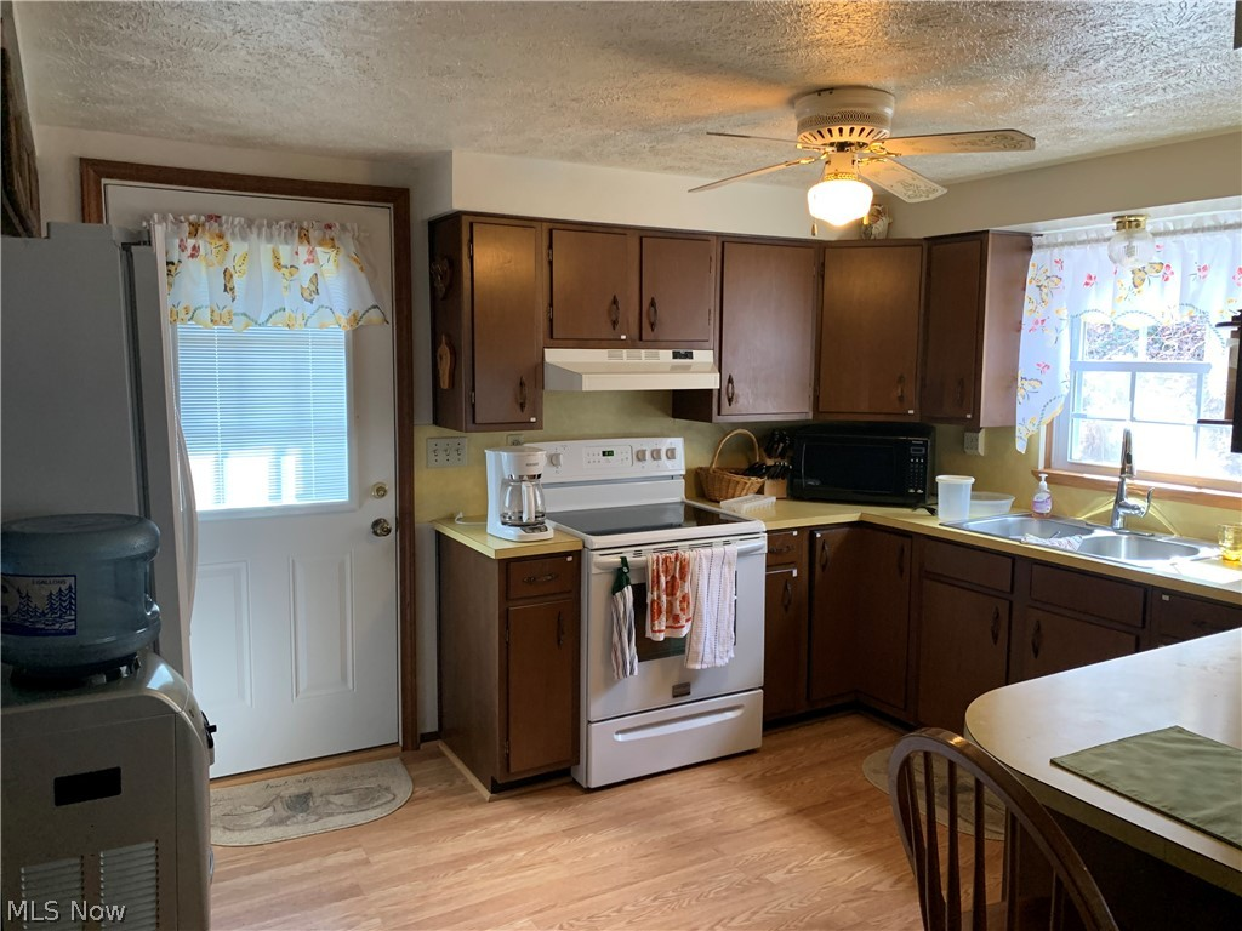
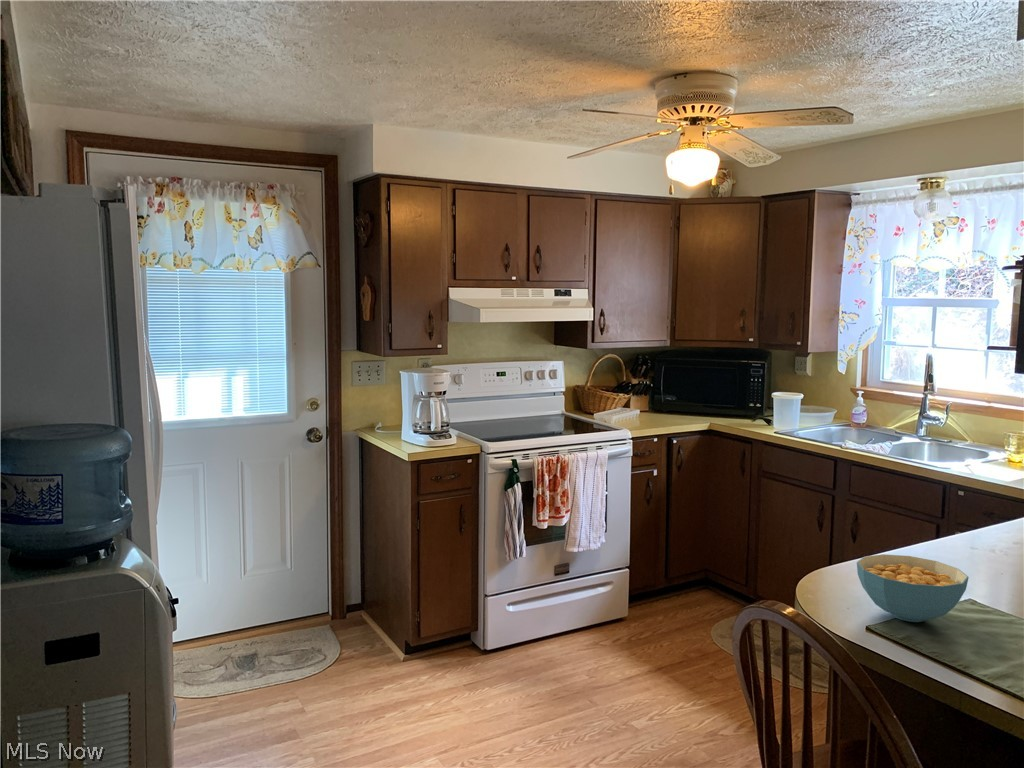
+ cereal bowl (909, 592)
